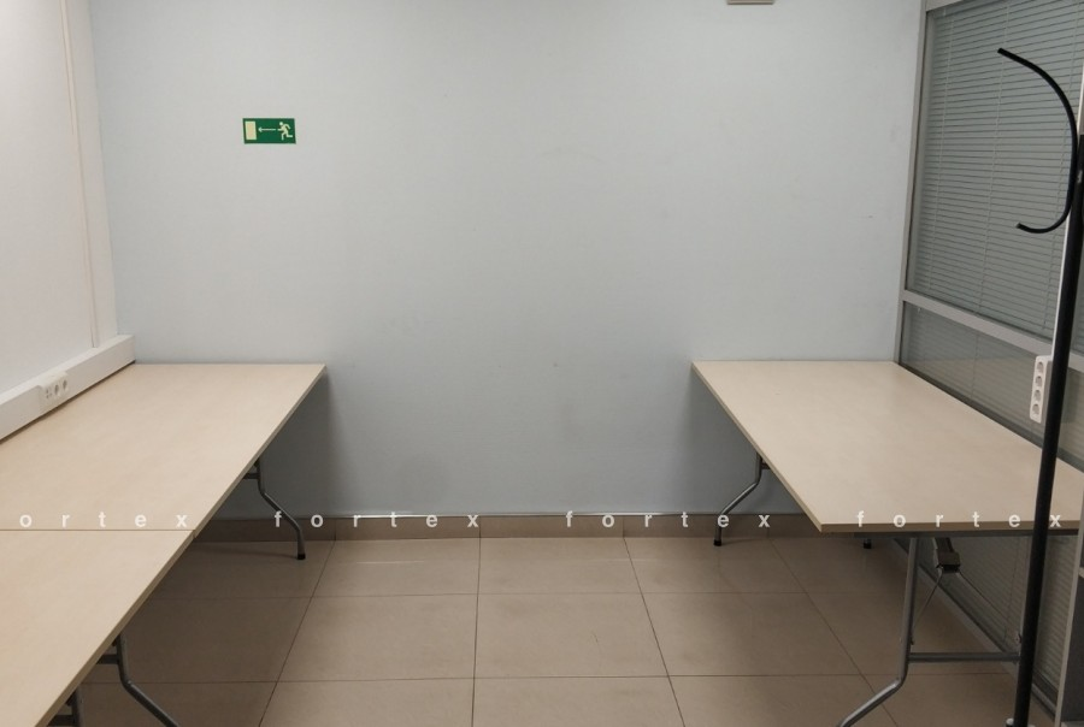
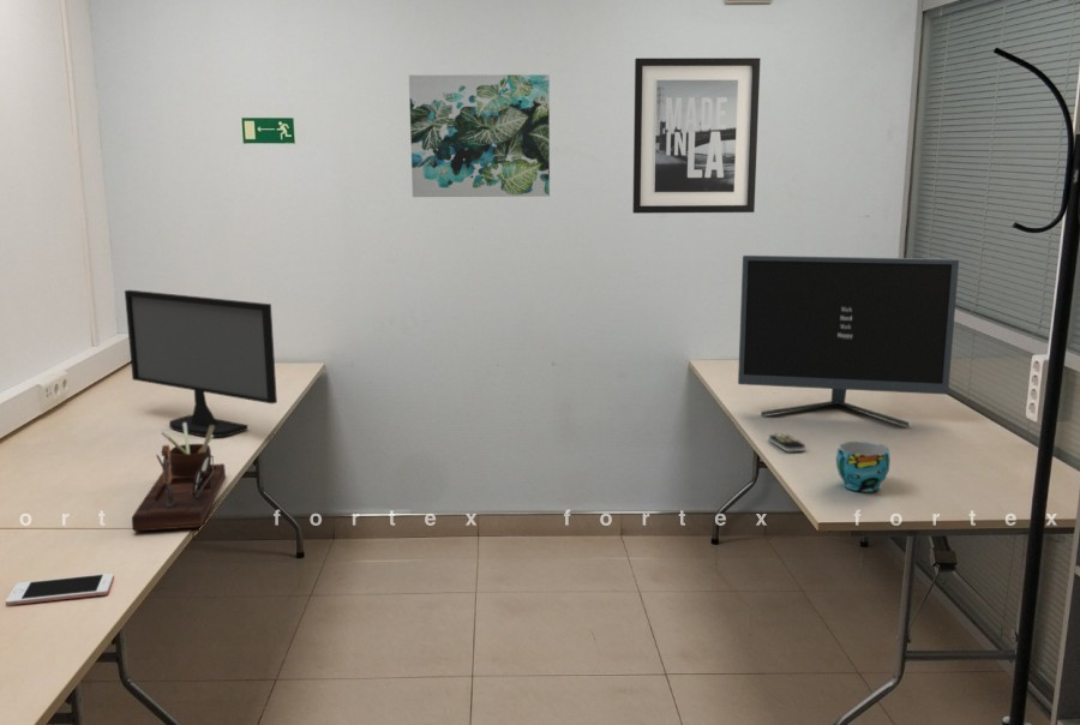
+ desk organizer (182, 463)
+ monitor (842, 336)
+ computer monitor (199, 364)
+ cell phone (61, 588)
+ remote control (786, 442)
+ wall art (695, 136)
+ wall art (480, 136)
+ cup (862, 466)
